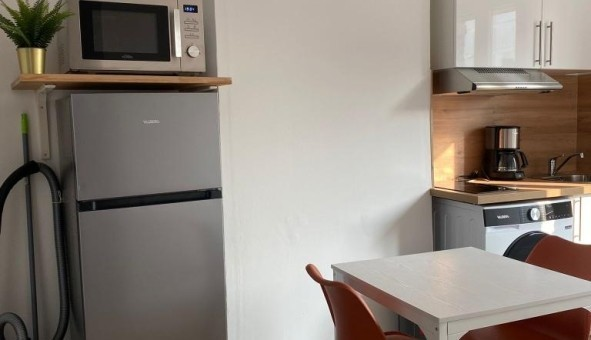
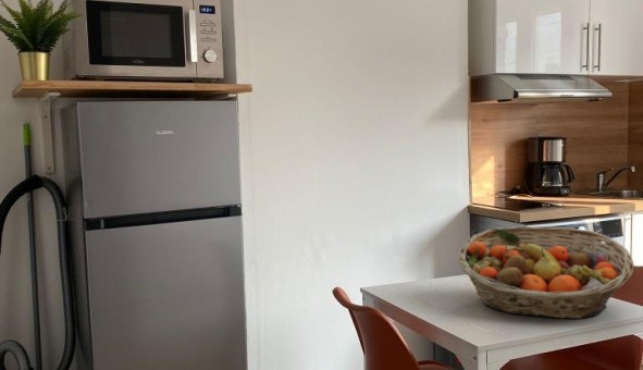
+ fruit basket (541, 269)
